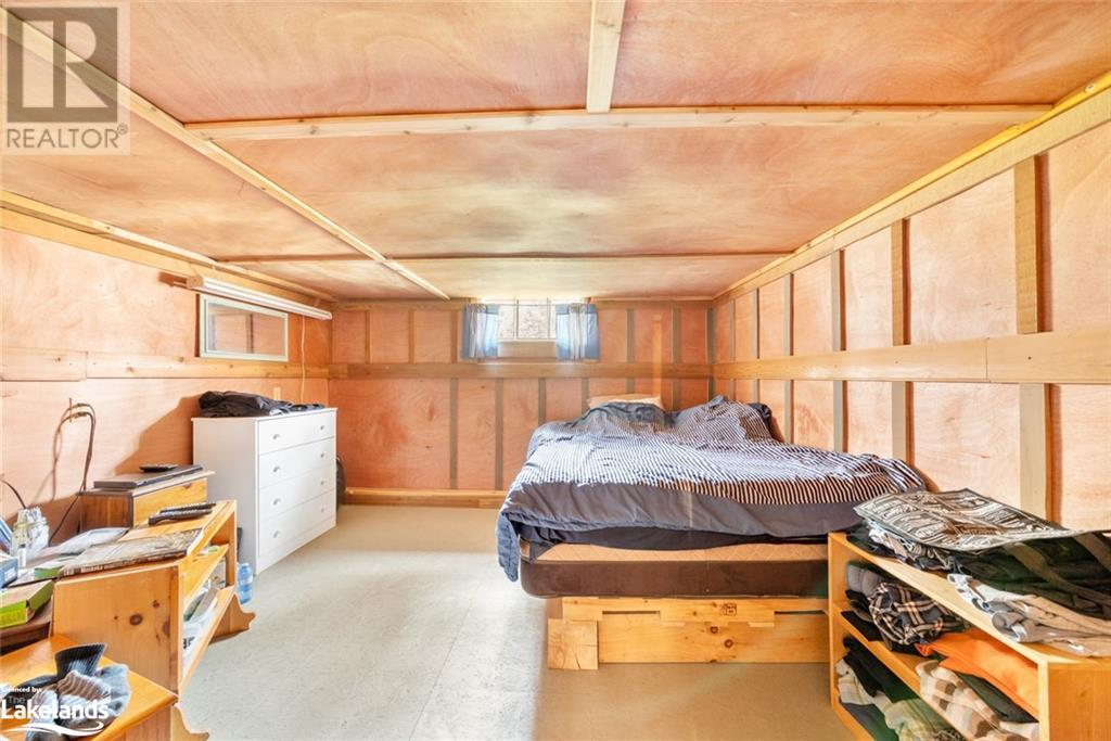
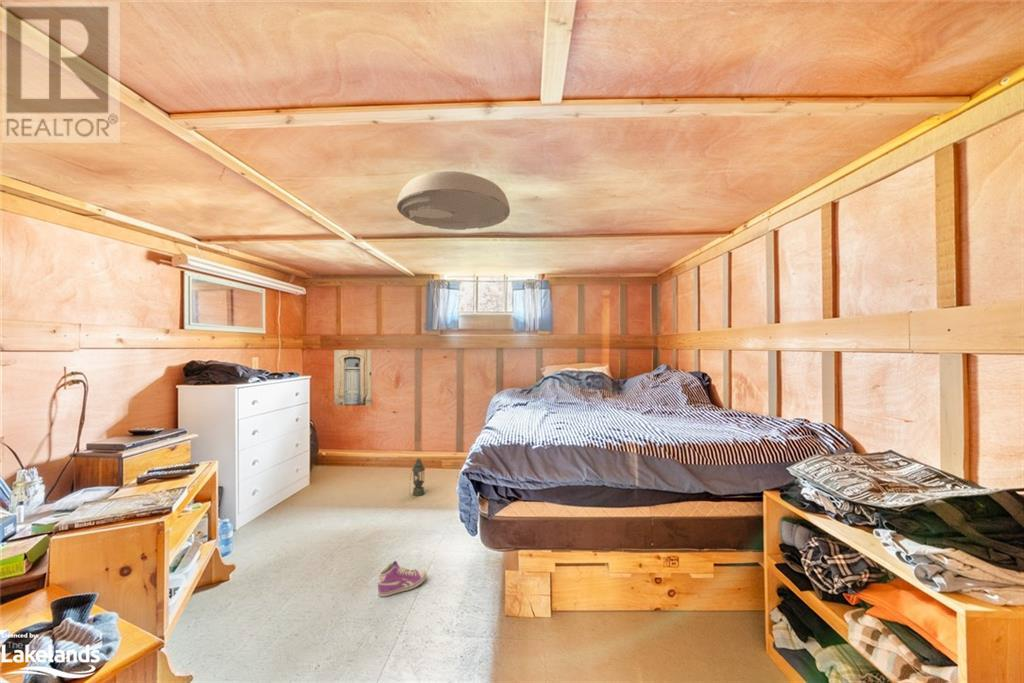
+ lantern (417, 477)
+ wall art (353, 377)
+ sneaker (403, 573)
+ ceiling light (454, 200)
